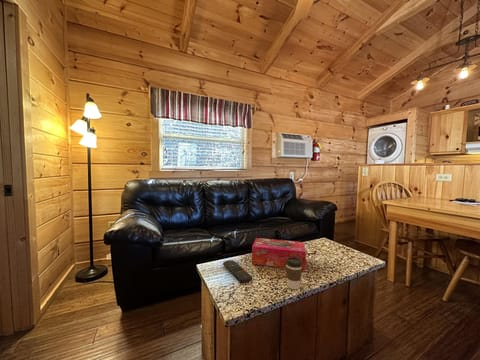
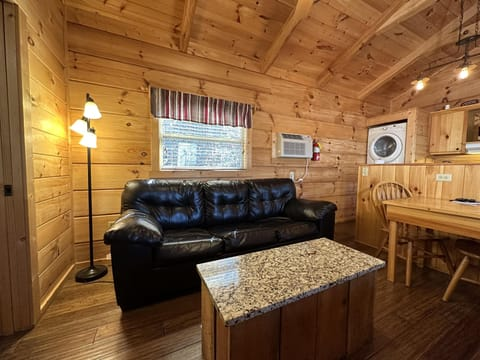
- coffee cup (293, 273)
- tissue box (278, 252)
- remote control (236, 270)
